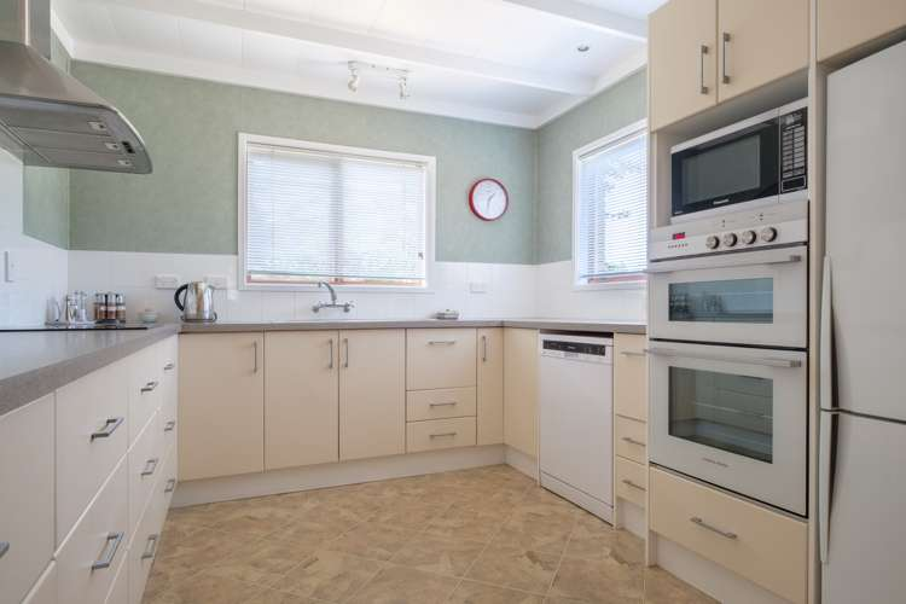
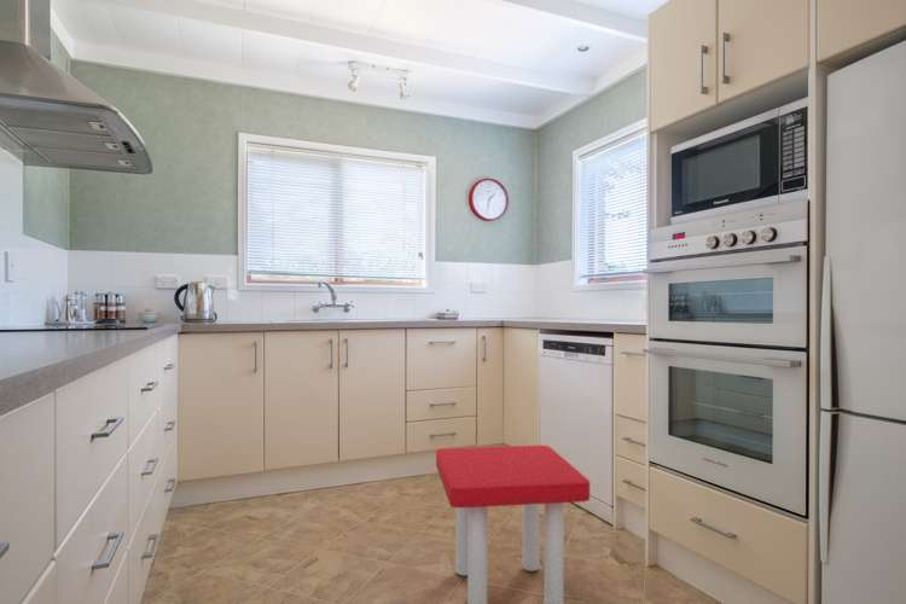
+ stool (523, 525)
